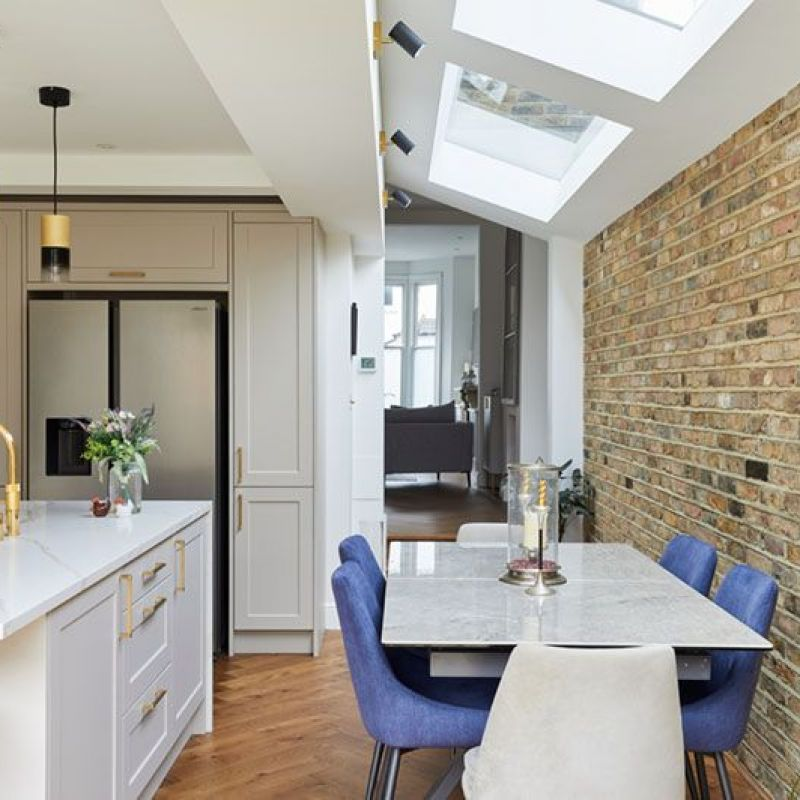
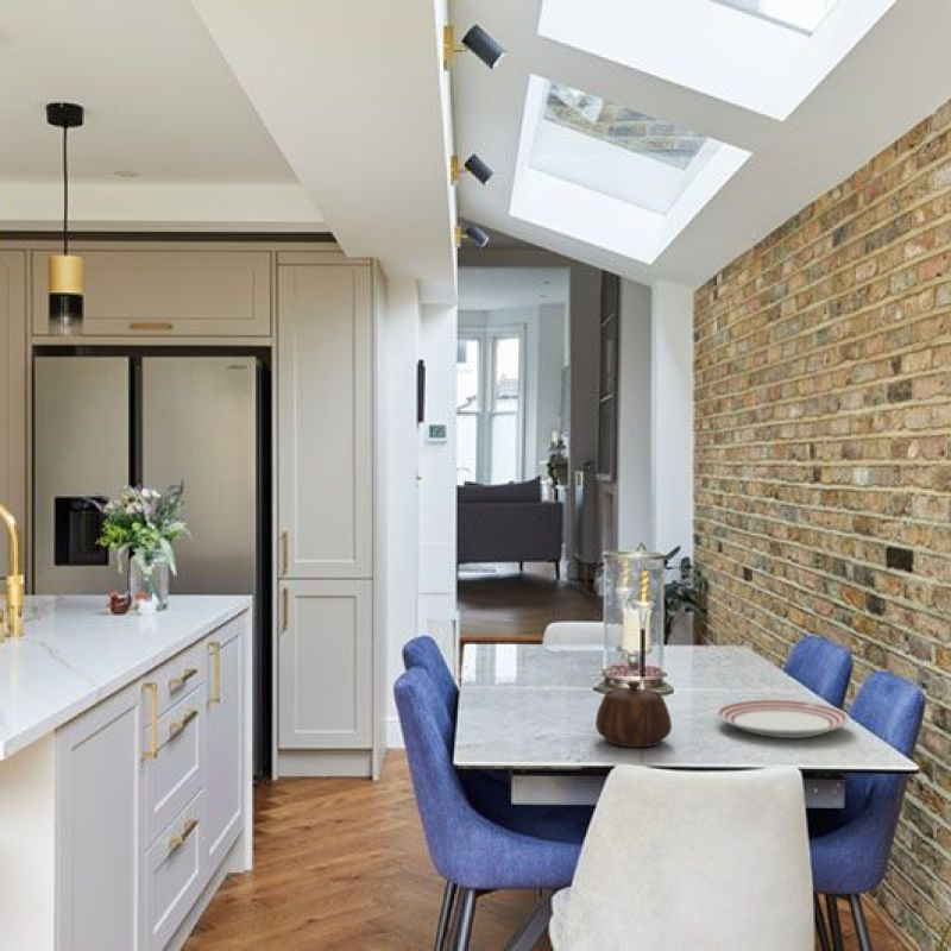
+ teapot (634, 712)
+ dinner plate (781, 719)
